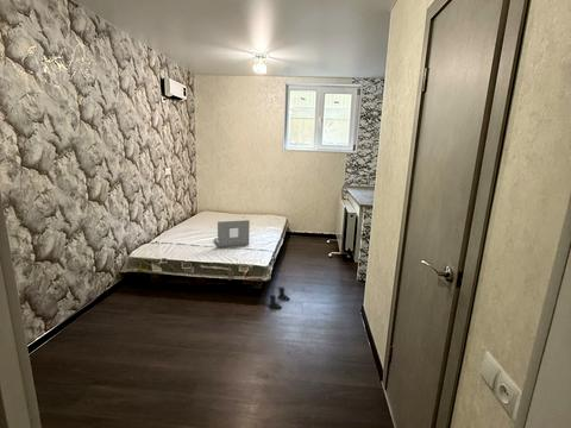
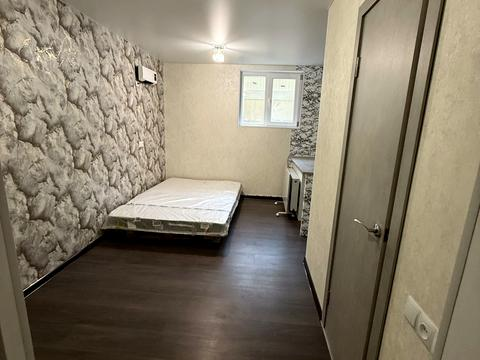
- laptop (231, 229)
- boots (278, 297)
